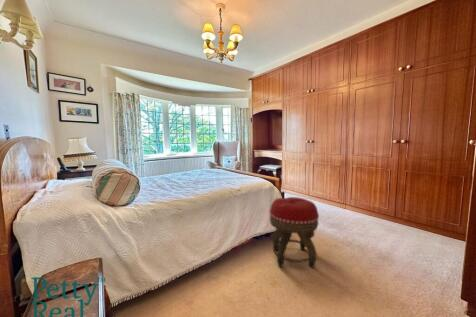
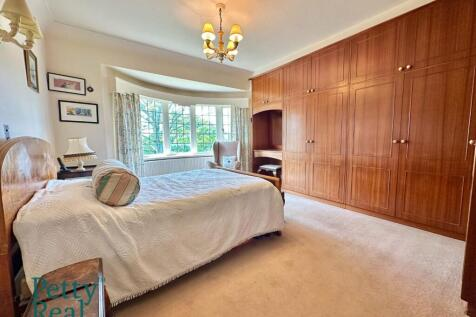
- footstool (293, 229)
